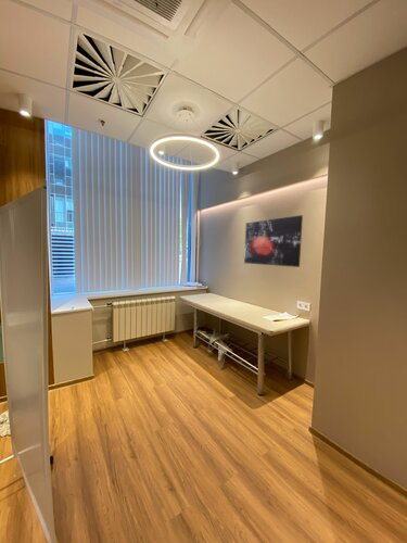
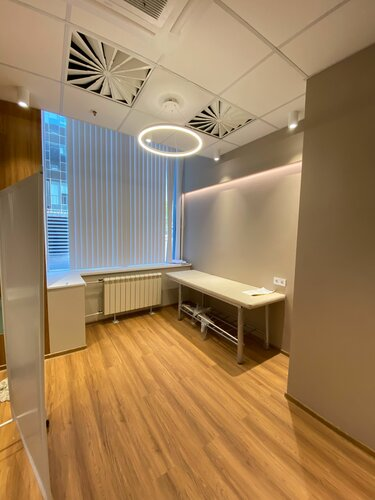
- wall art (269, 242)
